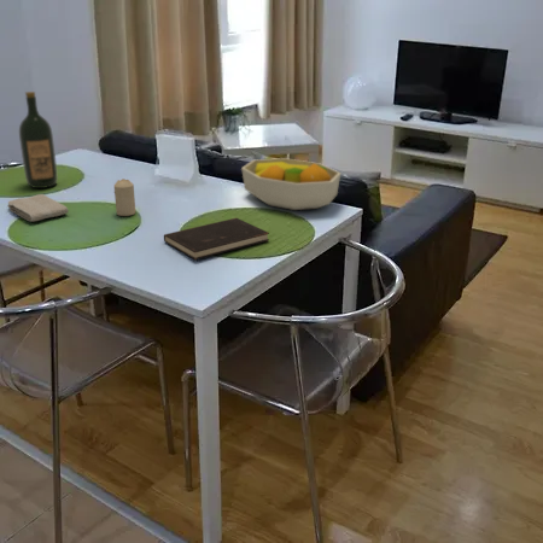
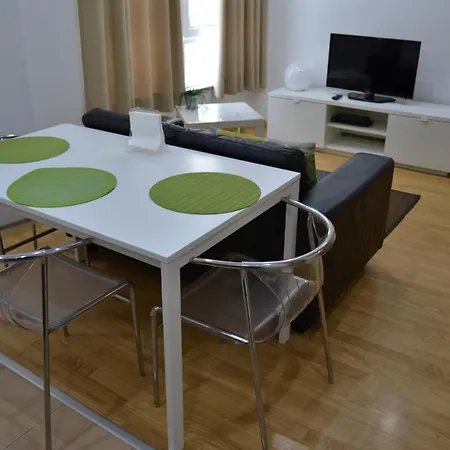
- washcloth (36, 206)
- candle (124, 197)
- wine bottle (36, 140)
- fruit bowl (290, 177)
- hardcover book (216, 237)
